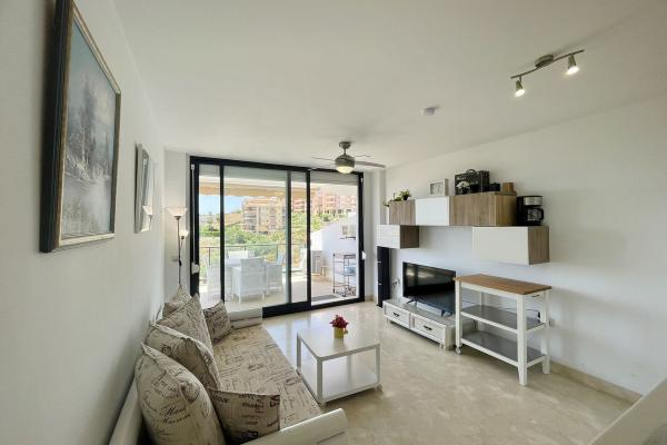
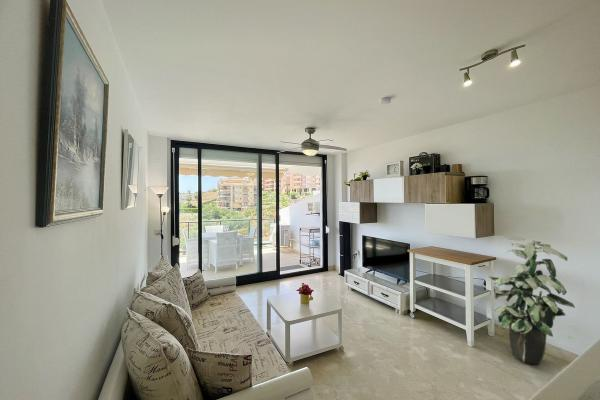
+ indoor plant (525, 296)
